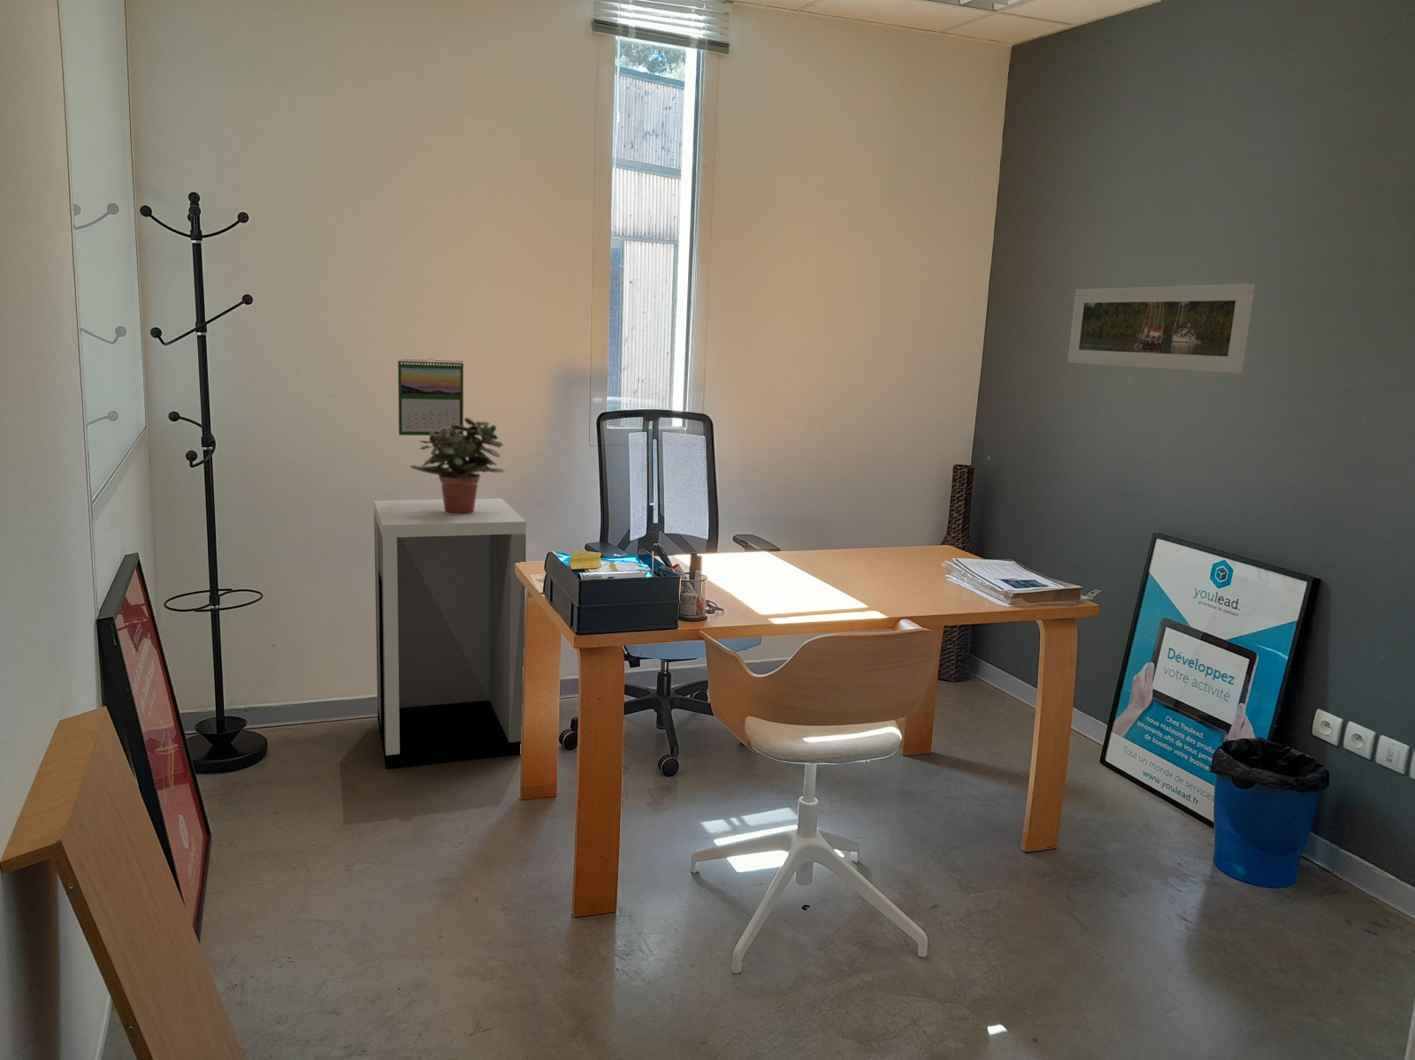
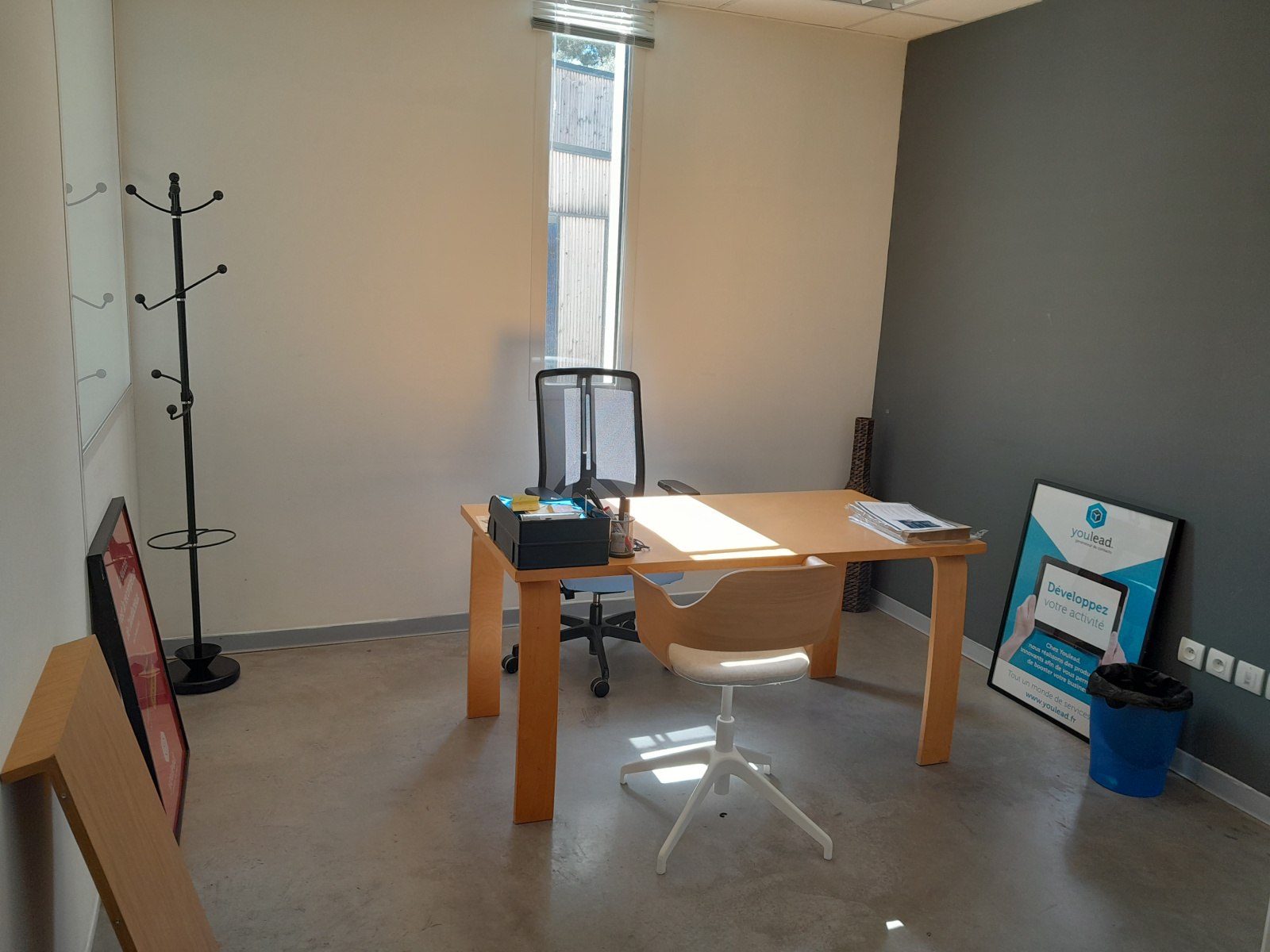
- nightstand (448, 626)
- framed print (1151, 327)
- calendar (431, 396)
- potted plant (457, 464)
